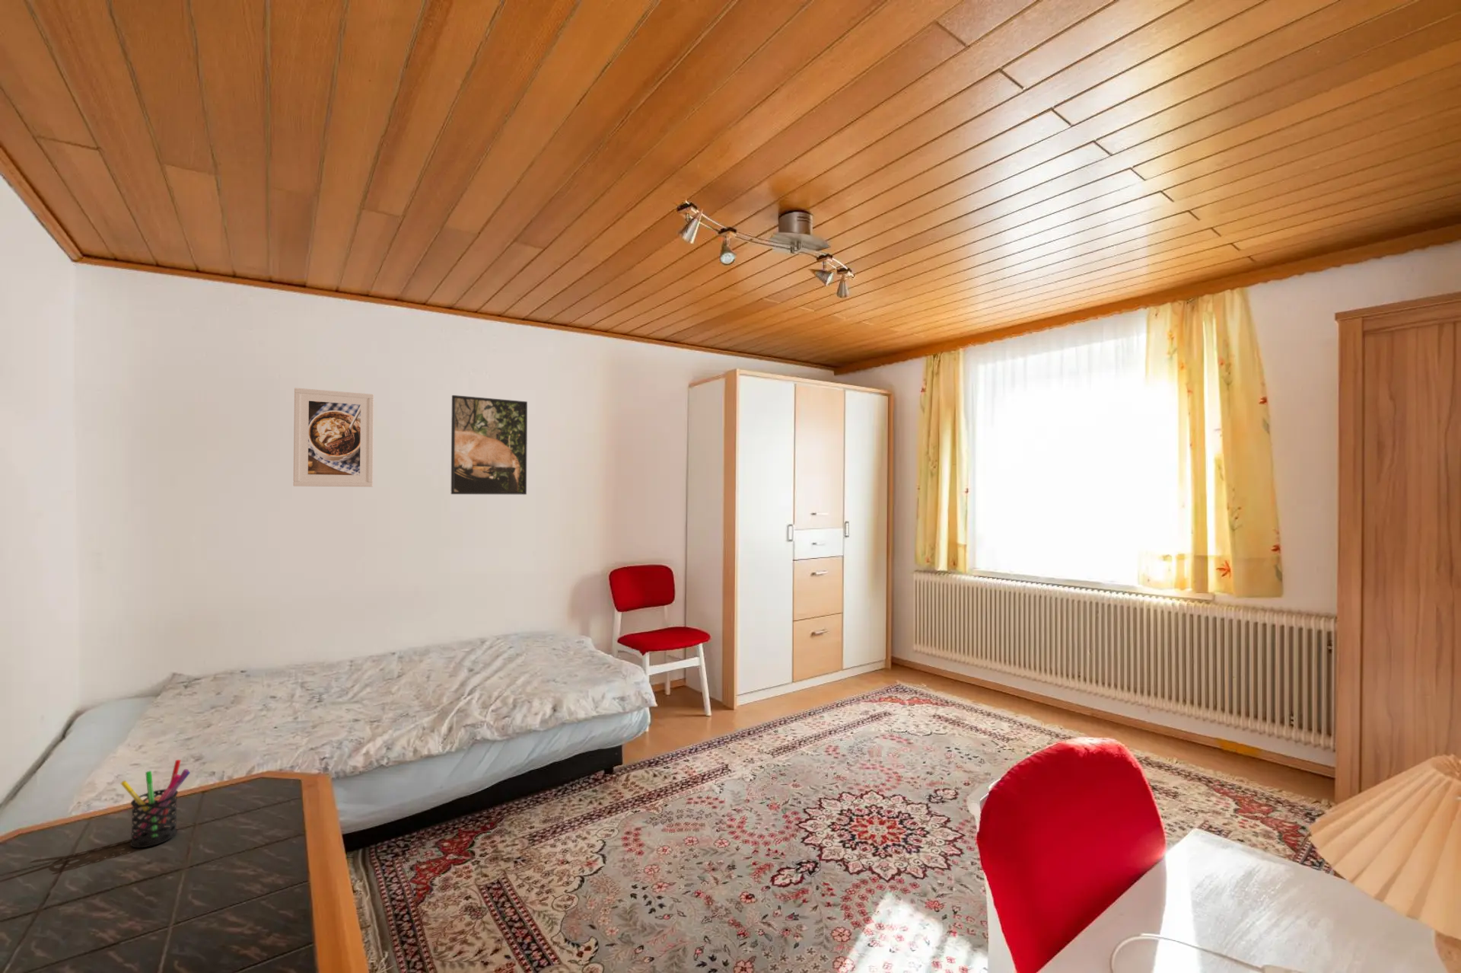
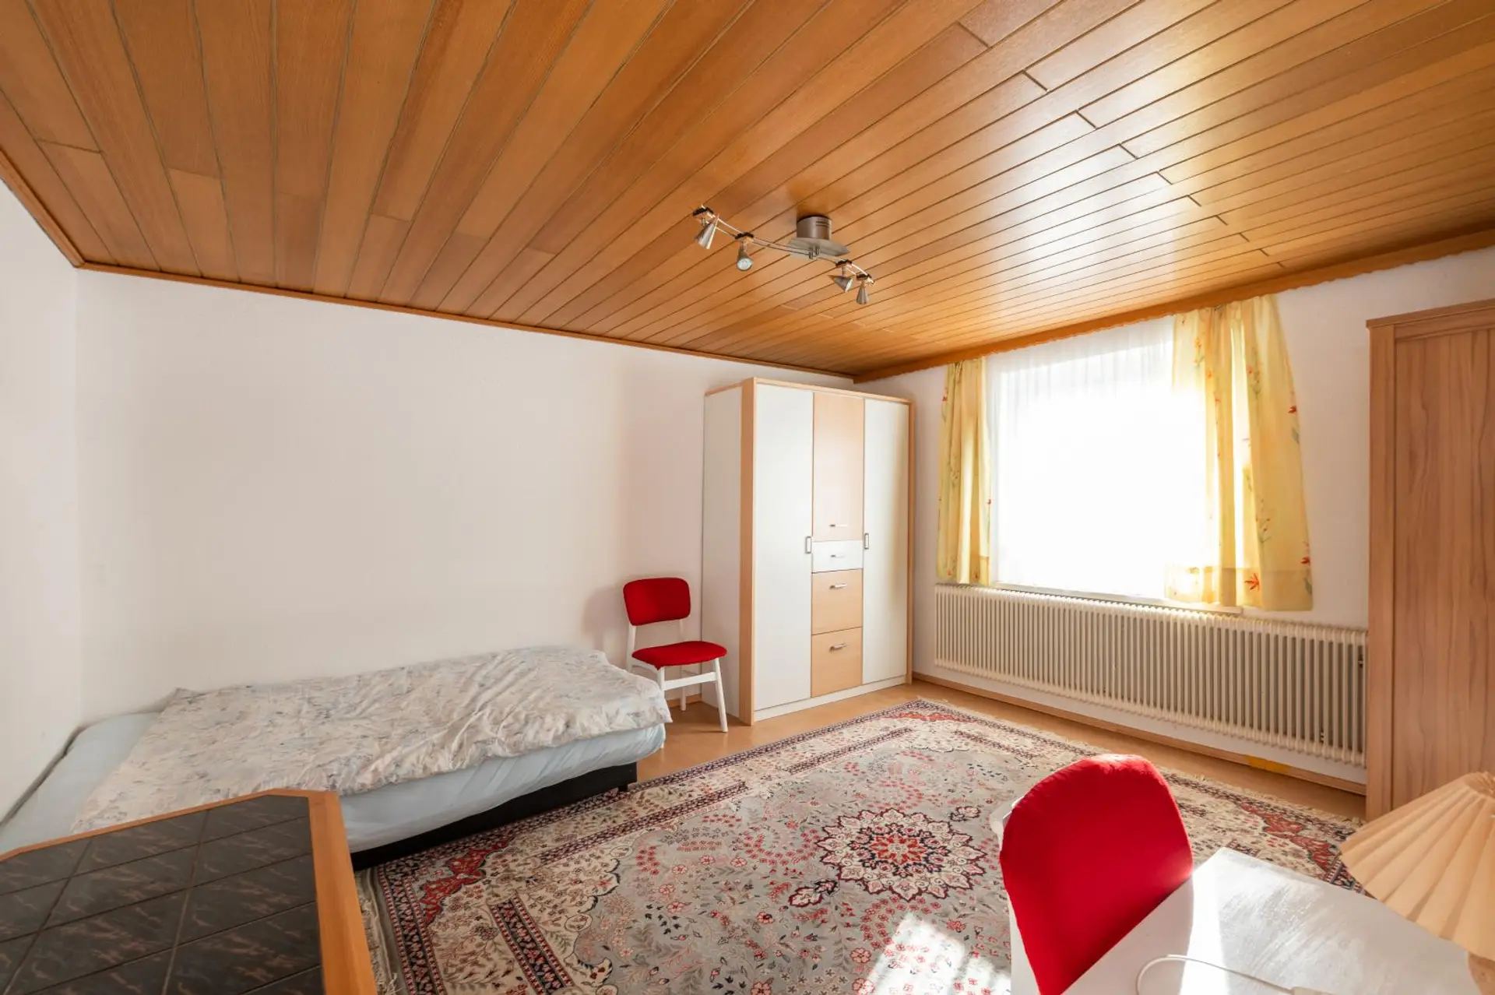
- pen holder (156, 800)
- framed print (490, 446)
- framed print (334, 439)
